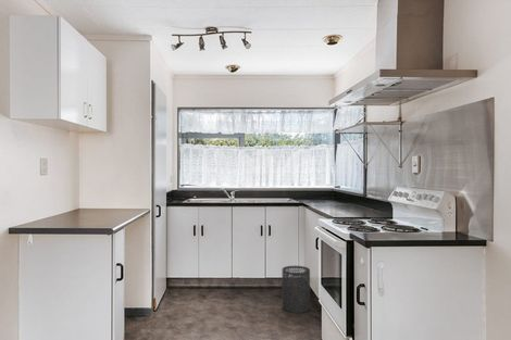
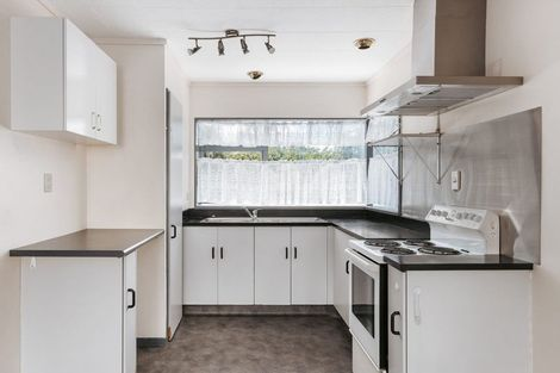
- trash can (296, 288)
